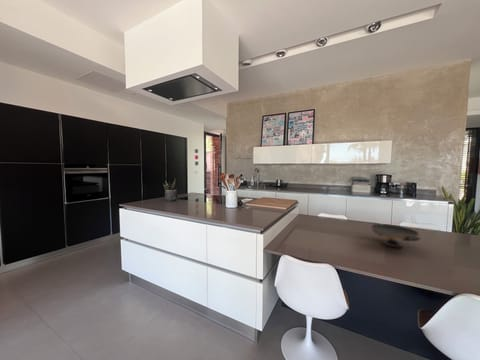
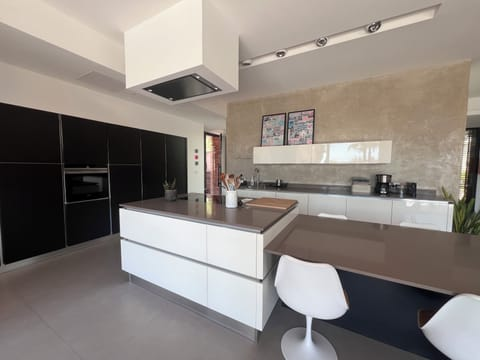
- decorative bowl (392, 236)
